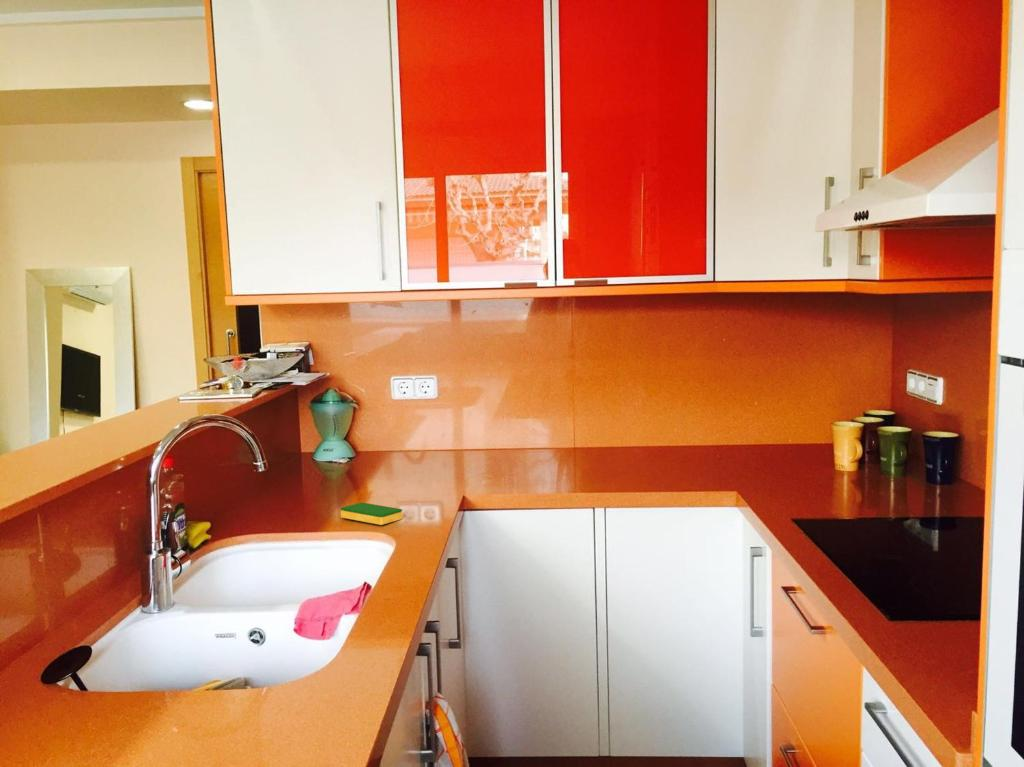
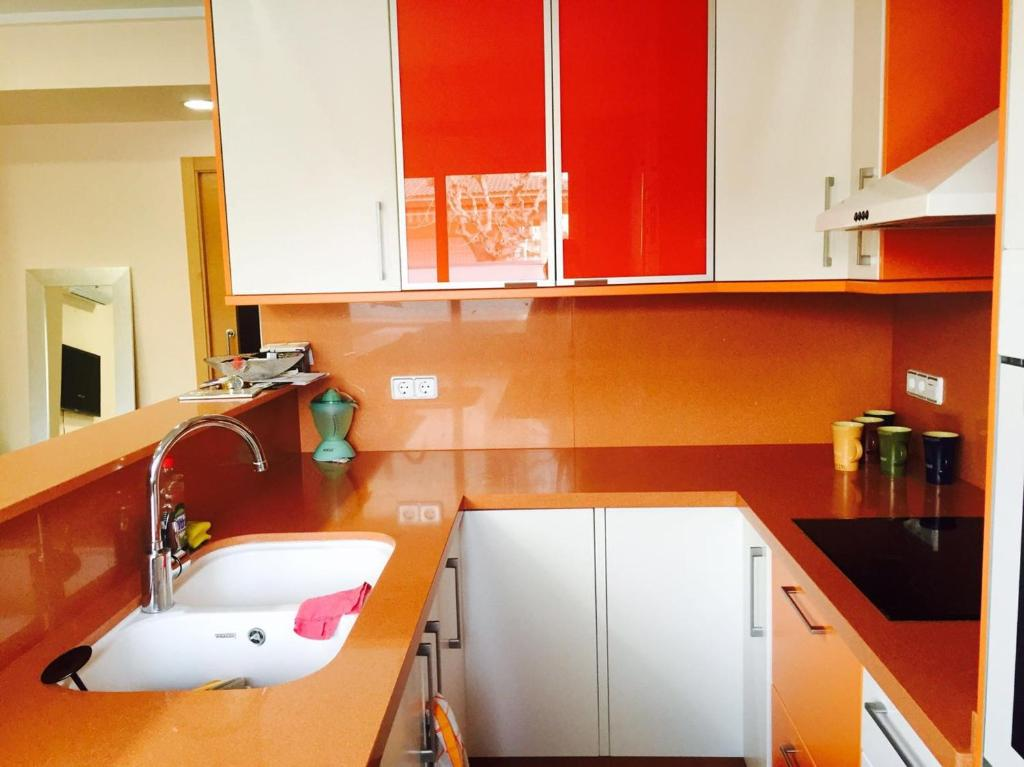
- dish sponge (371, 513)
